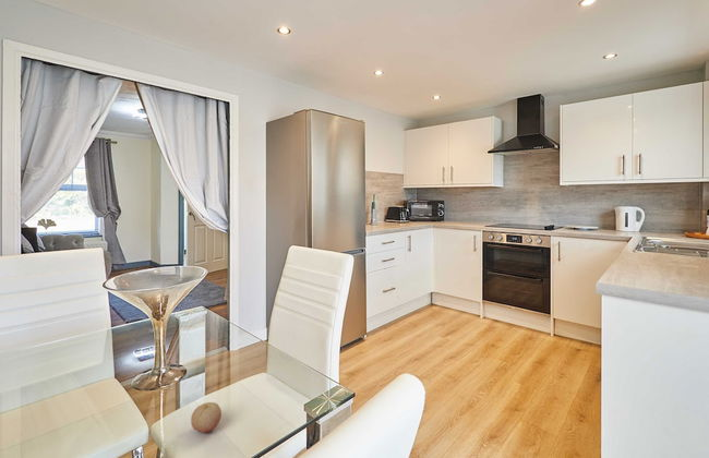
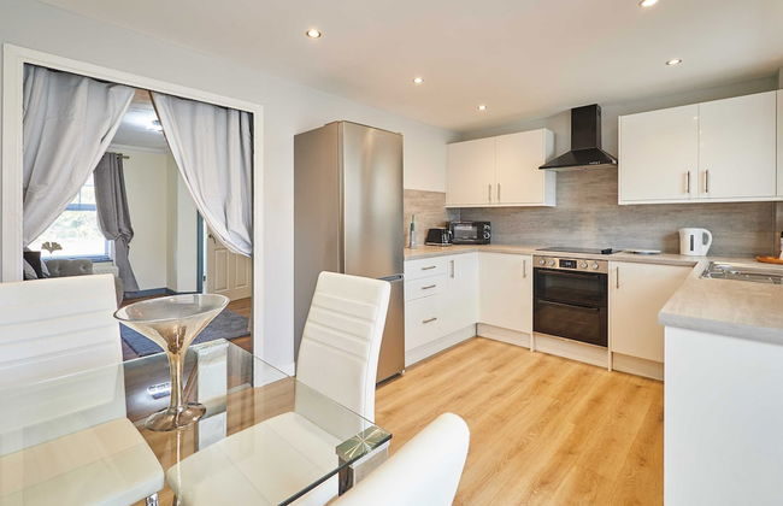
- fruit (206, 418)
